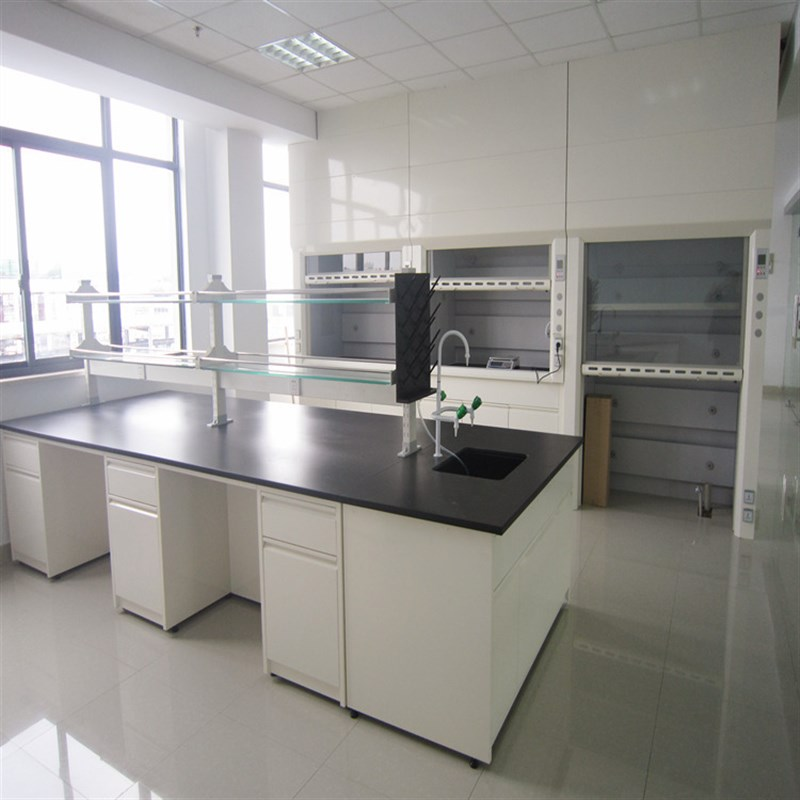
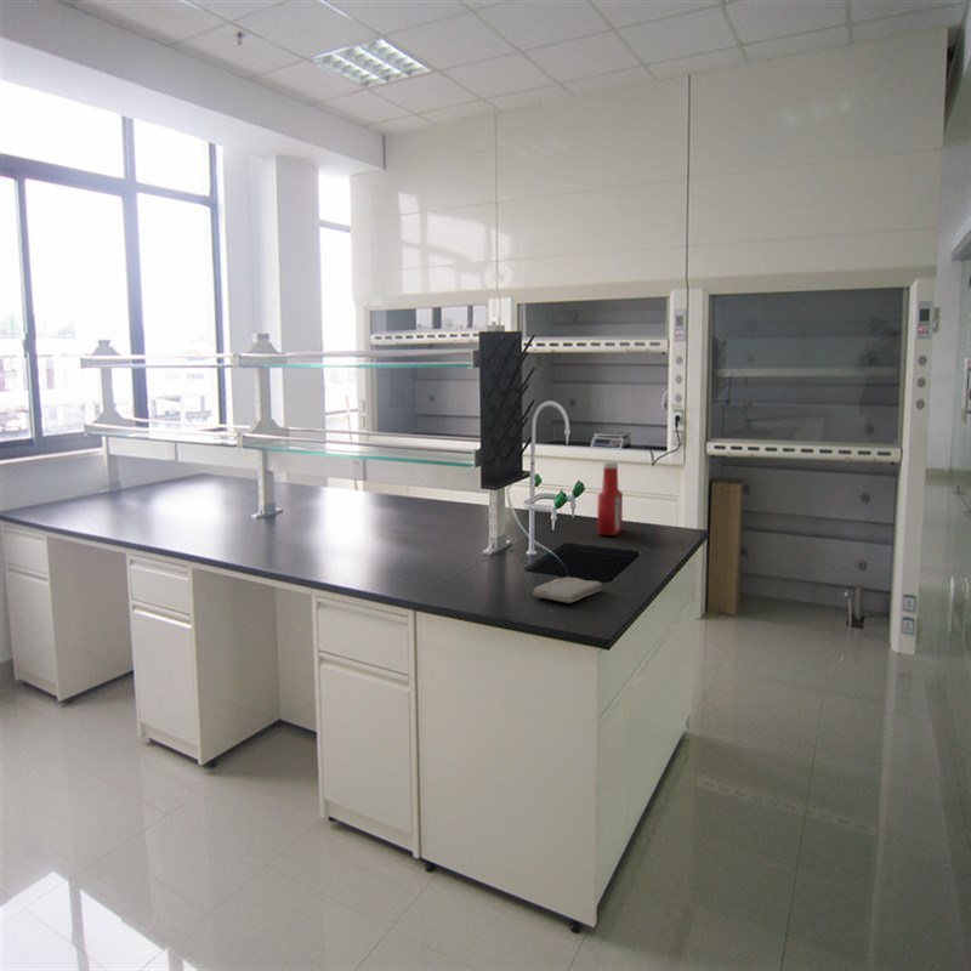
+ soap bottle (609, 498)
+ washcloth (568, 589)
